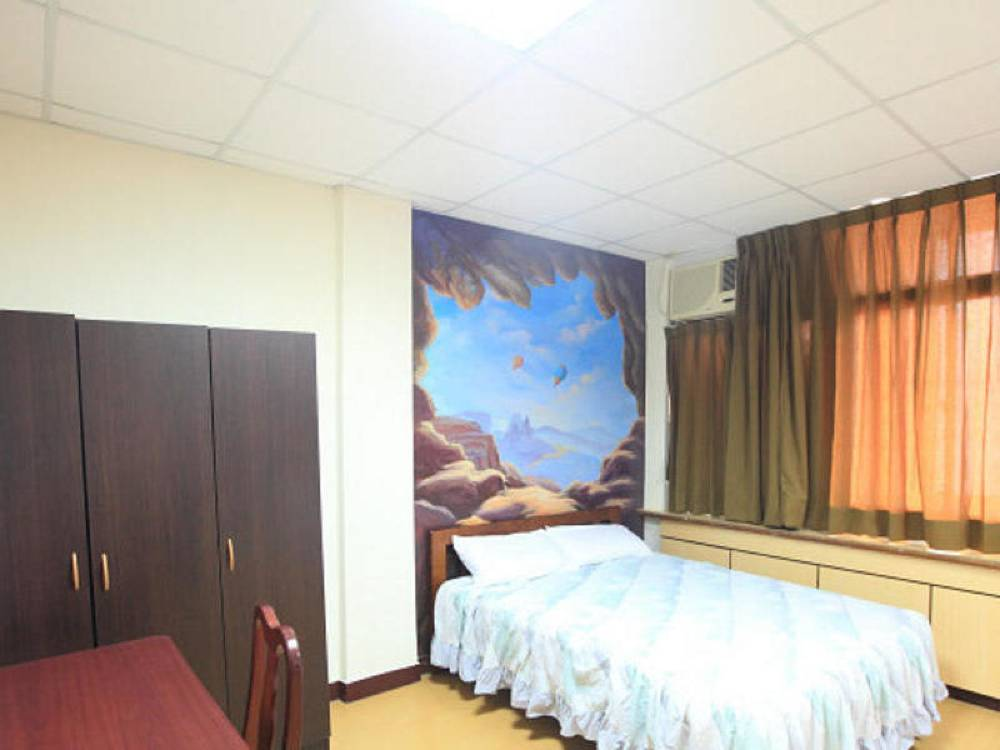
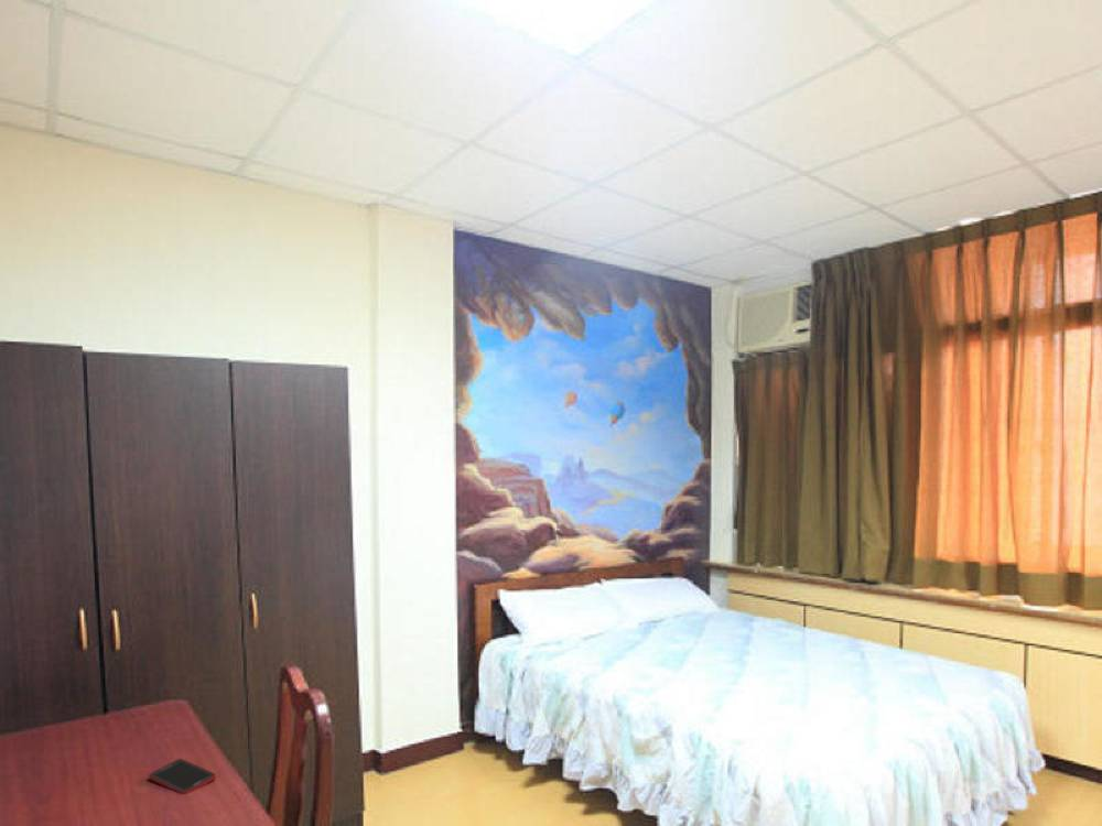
+ cell phone (182, 776)
